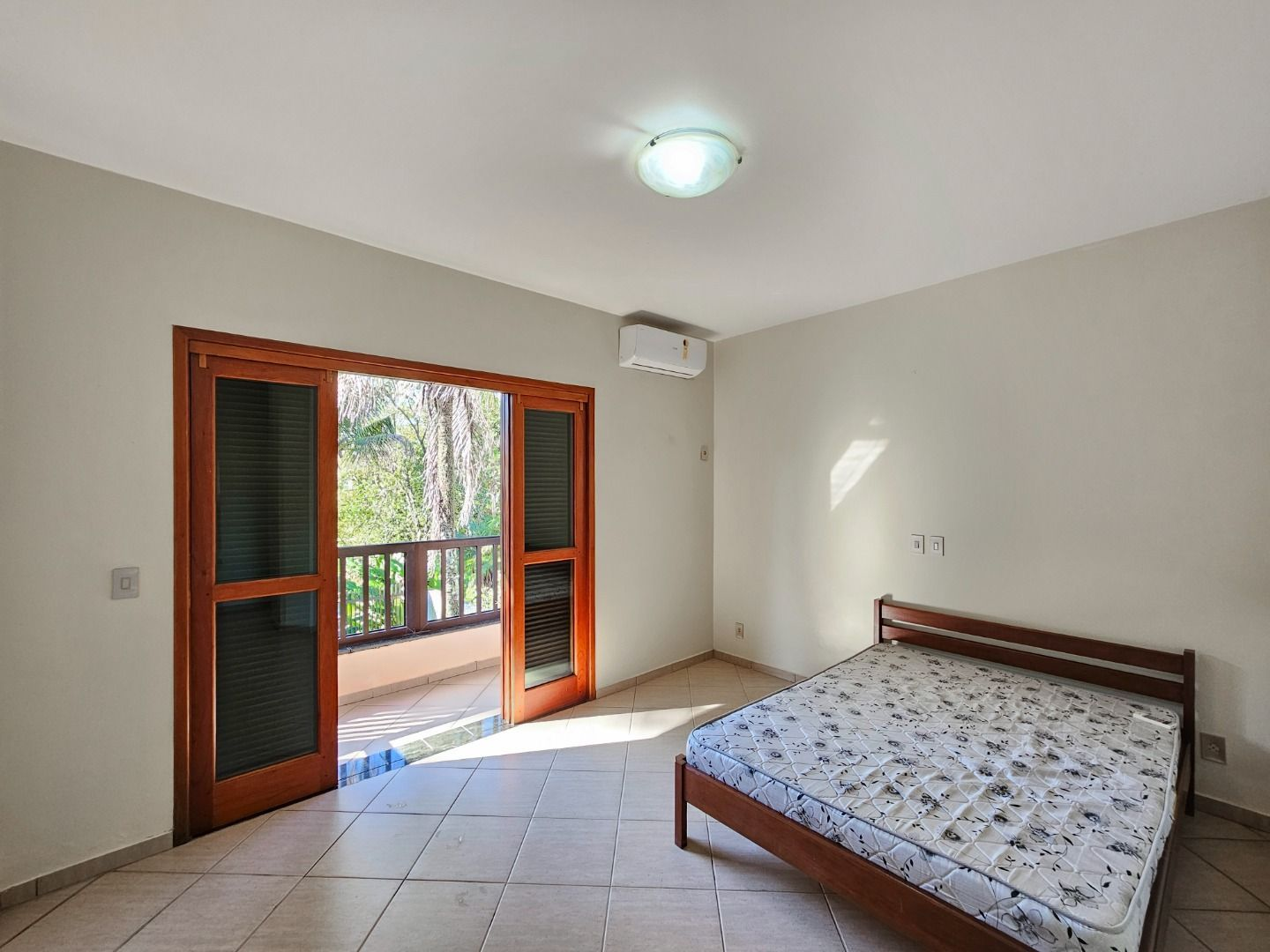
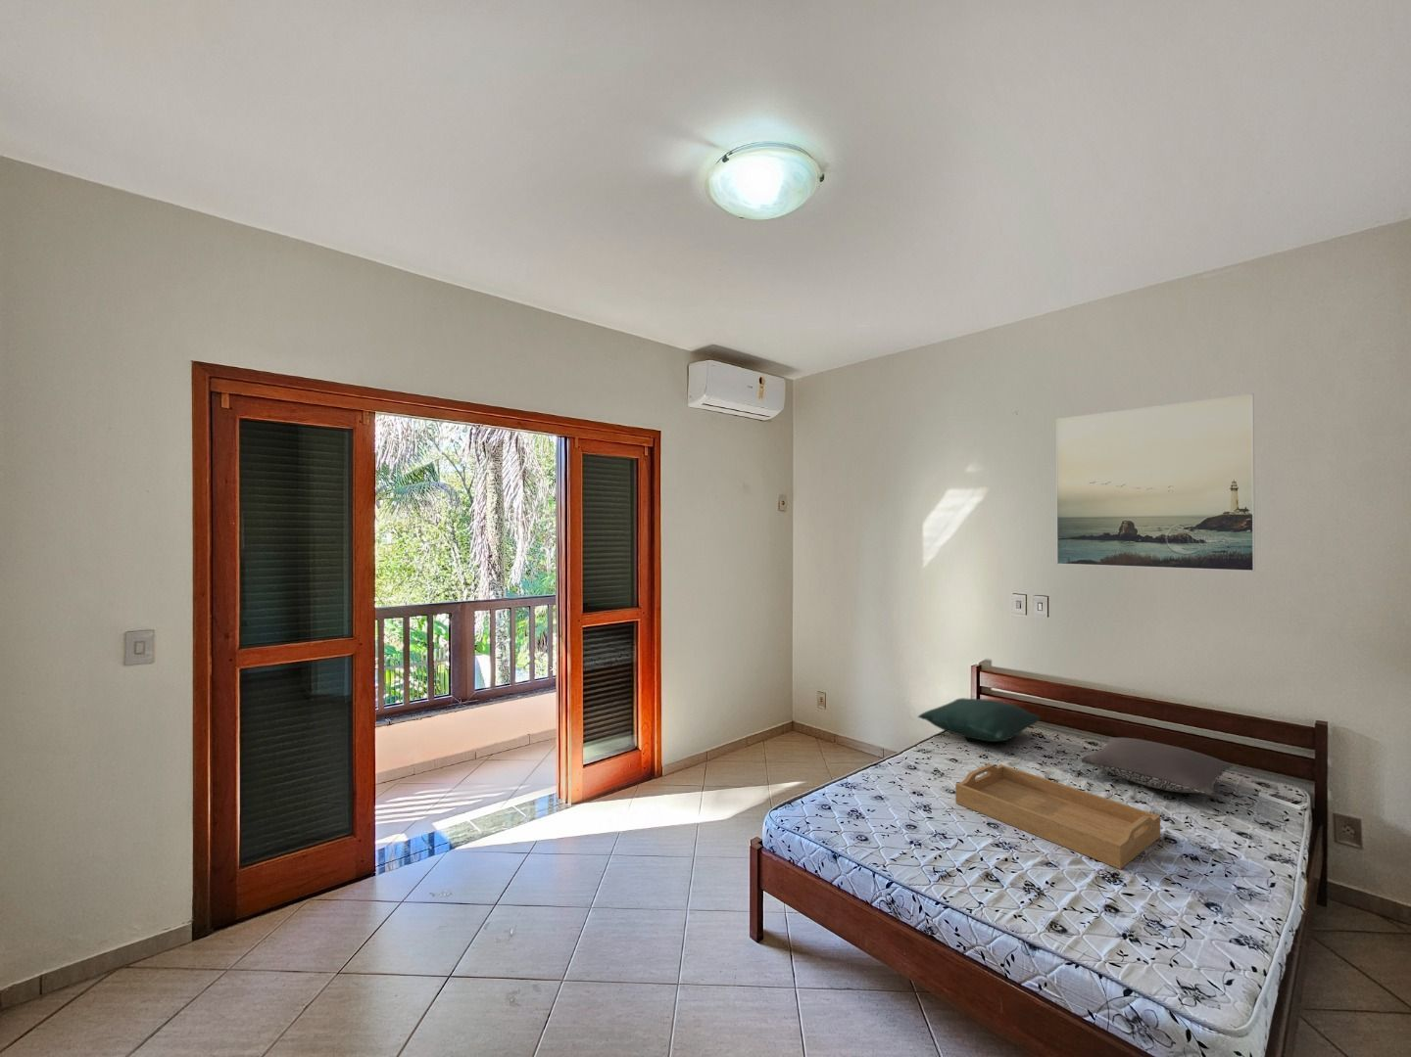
+ serving tray (1051, 805)
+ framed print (1145, 487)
+ pillow (978, 717)
+ pillow (1155, 763)
